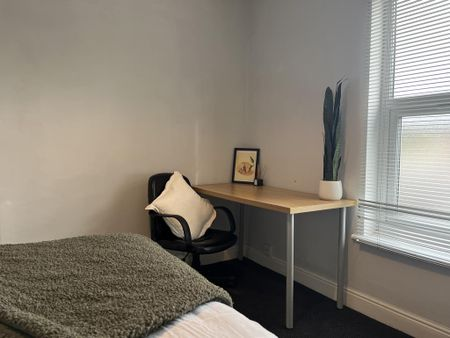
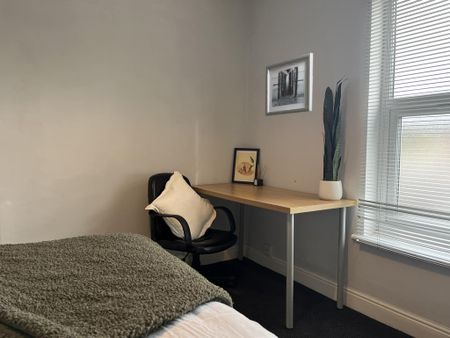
+ wall art (287, 87)
